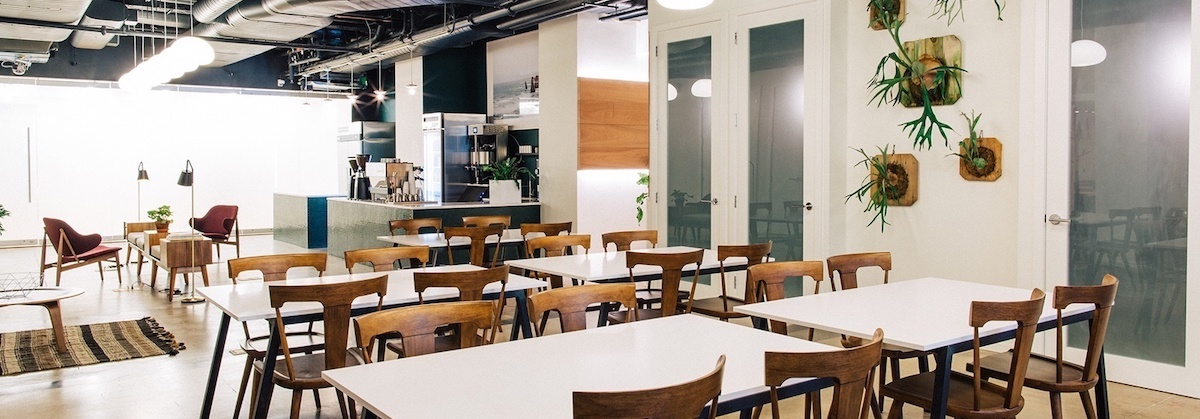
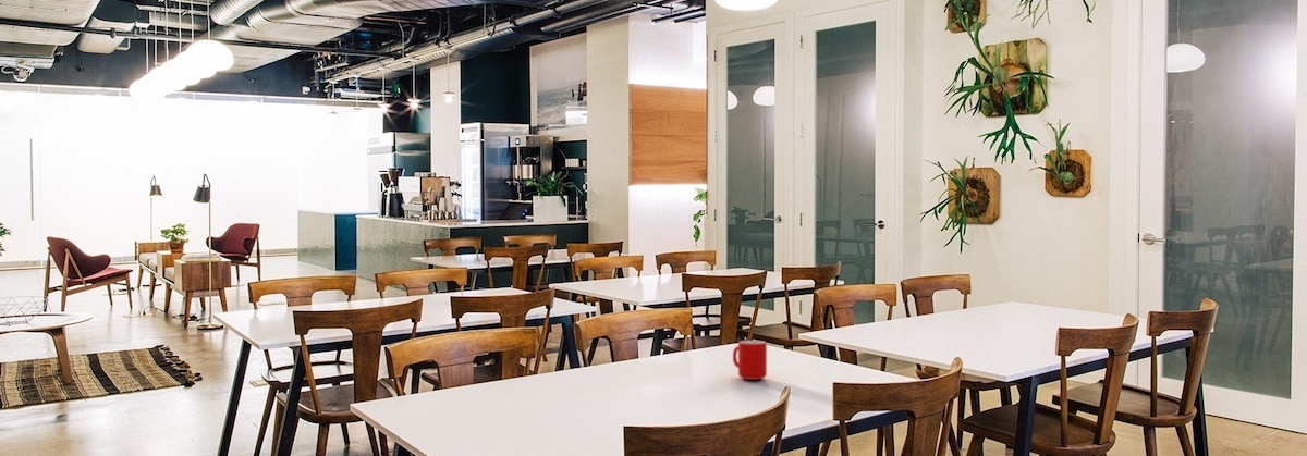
+ cup (747, 359)
